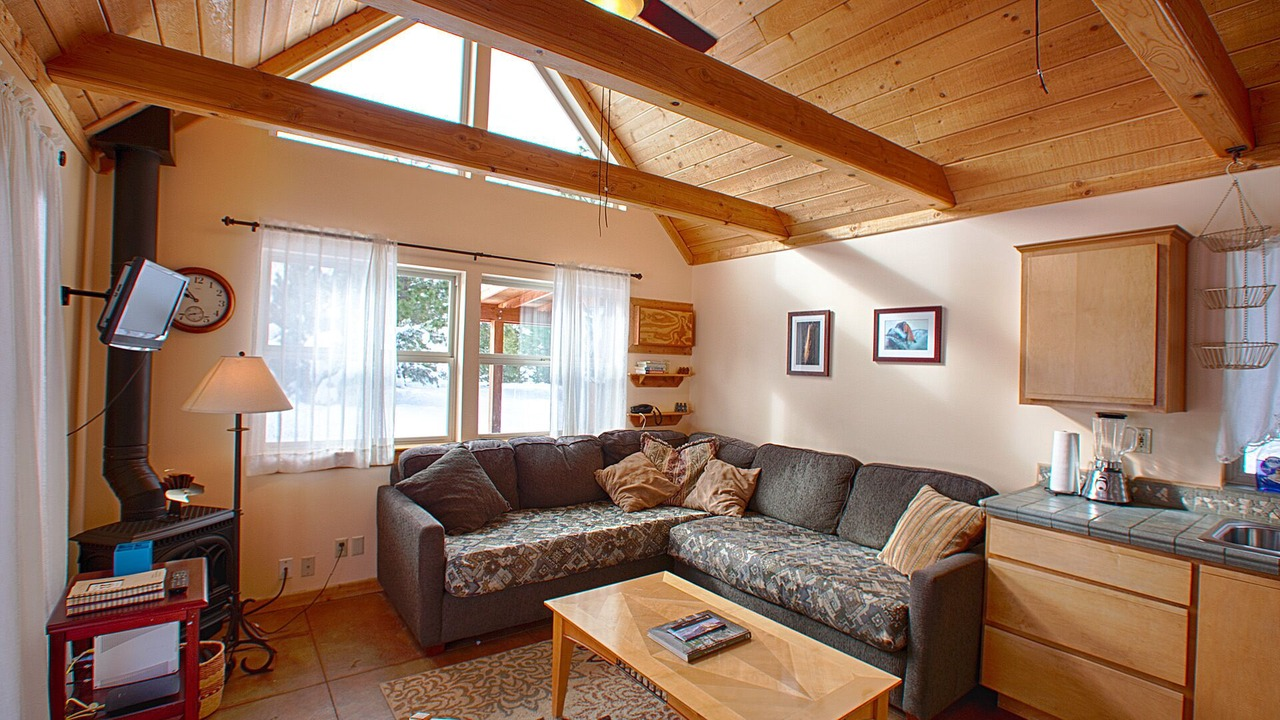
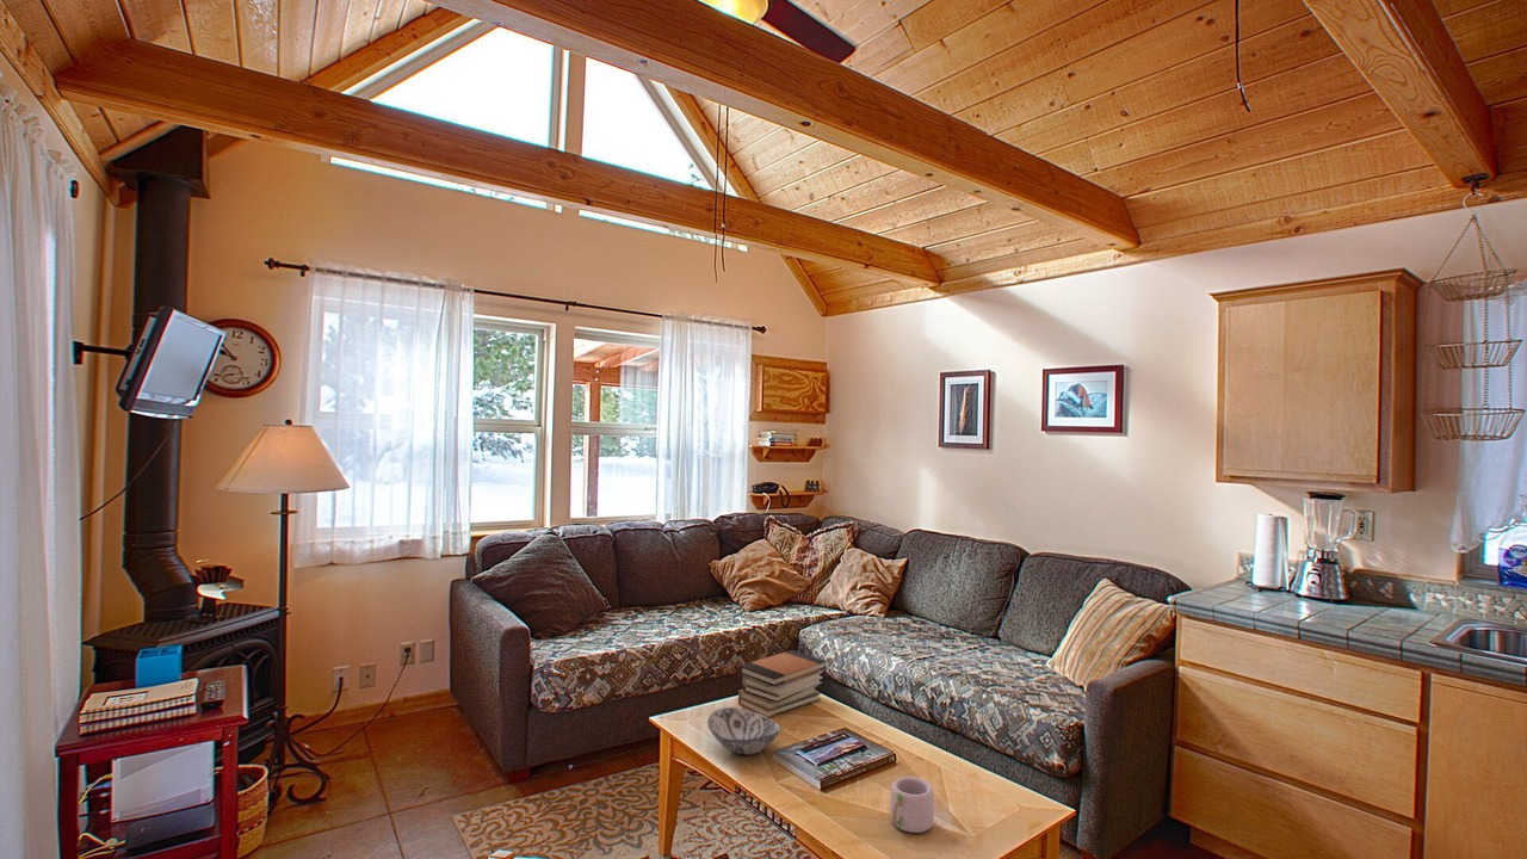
+ decorative bowl (743, 734)
+ book stack (781, 681)
+ mug (910, 807)
